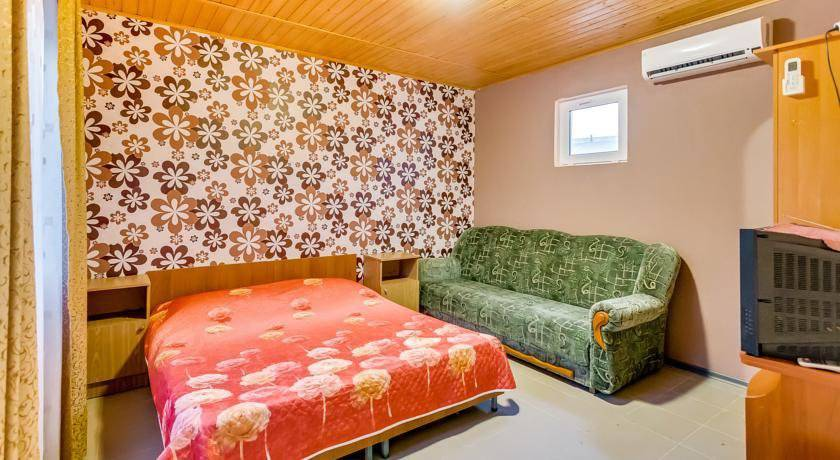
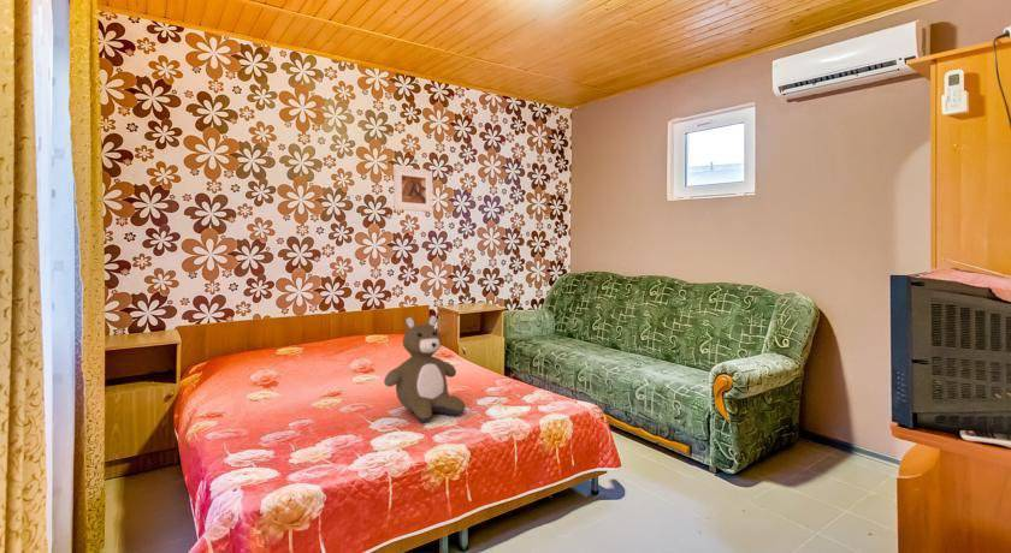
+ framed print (413, 189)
+ teddy bear (428, 364)
